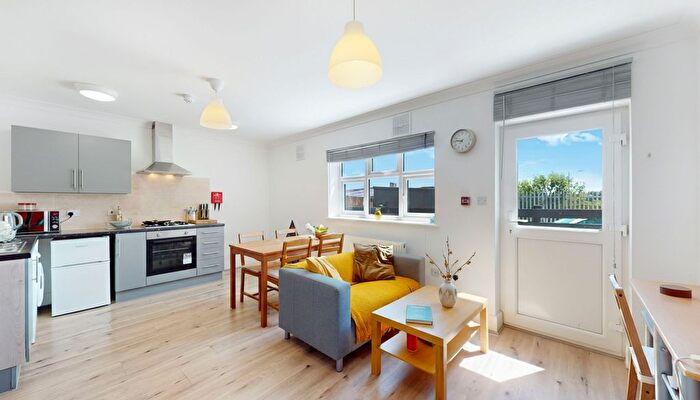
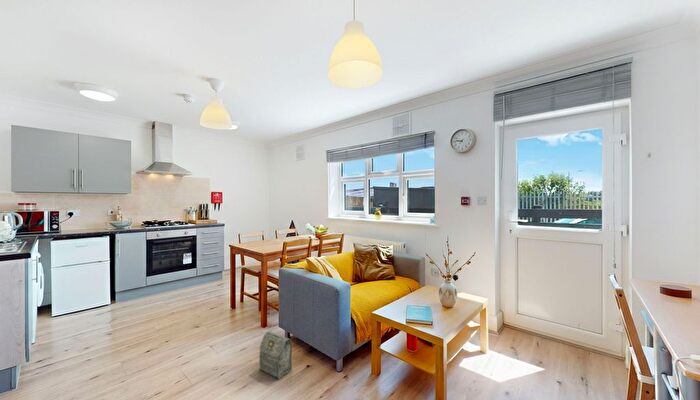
+ bag (275, 352)
